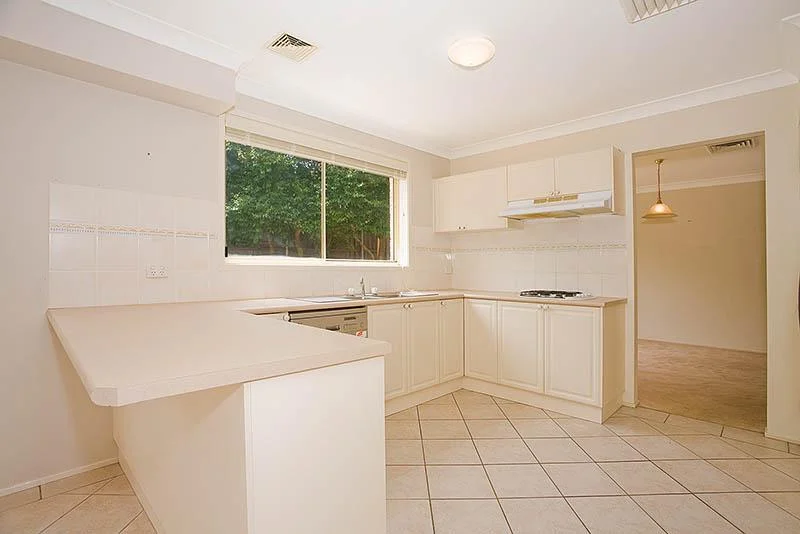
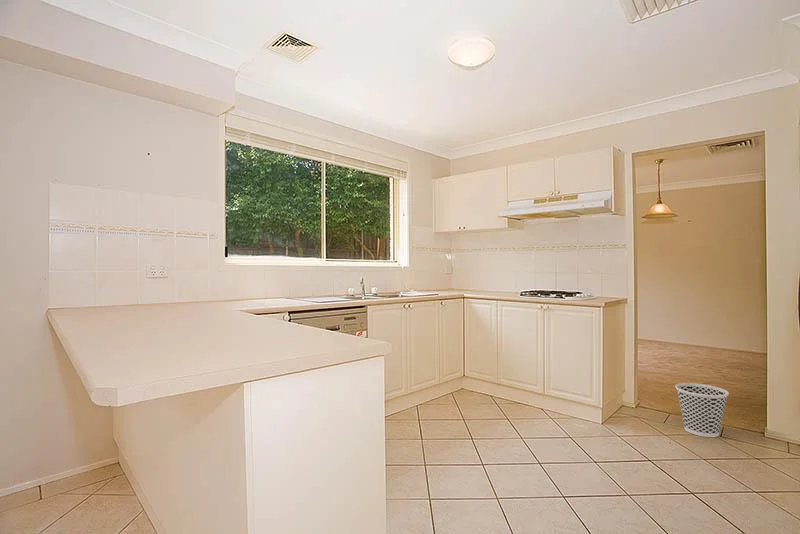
+ wastebasket (701, 410)
